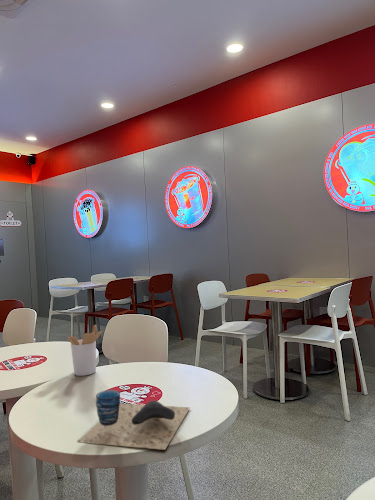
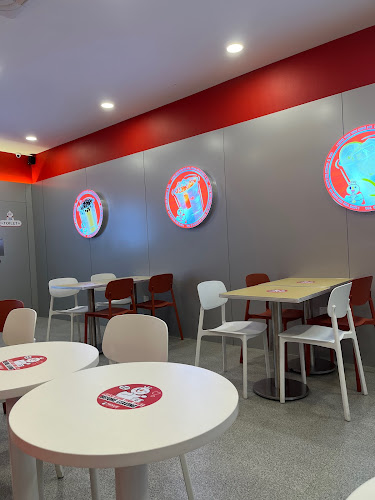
- cup (136, 405)
- utensil holder (87, 350)
